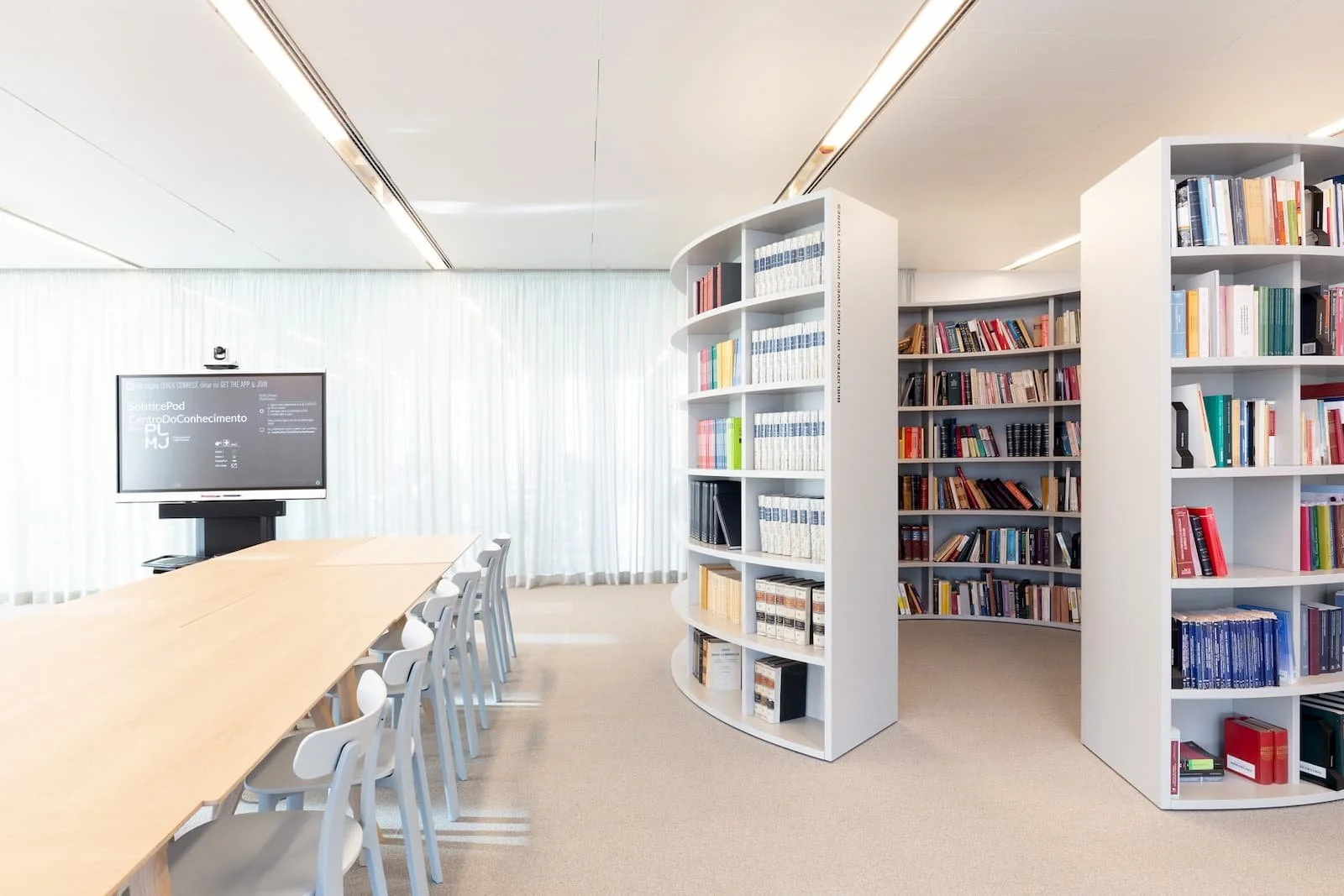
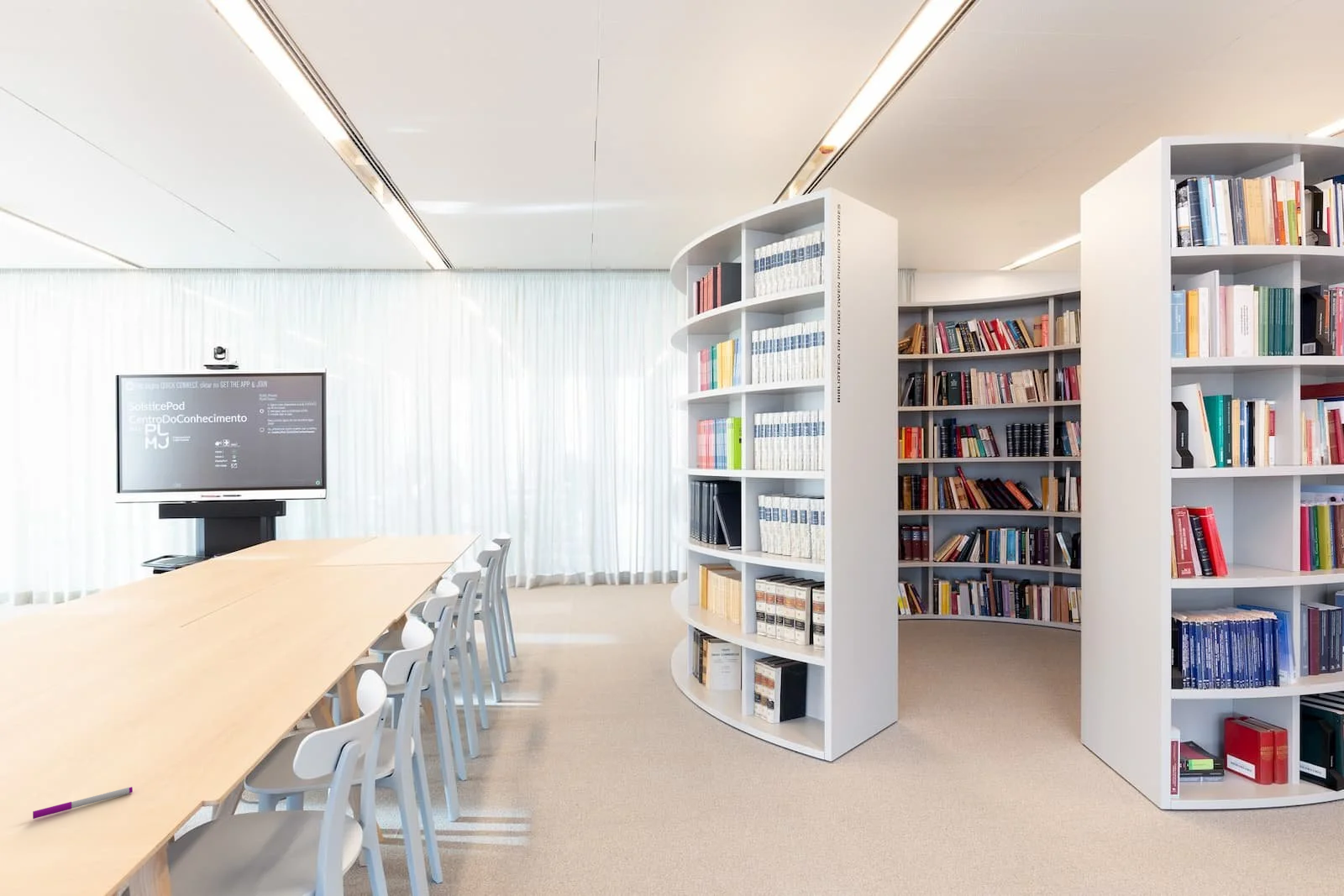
+ pen (84, 801)
